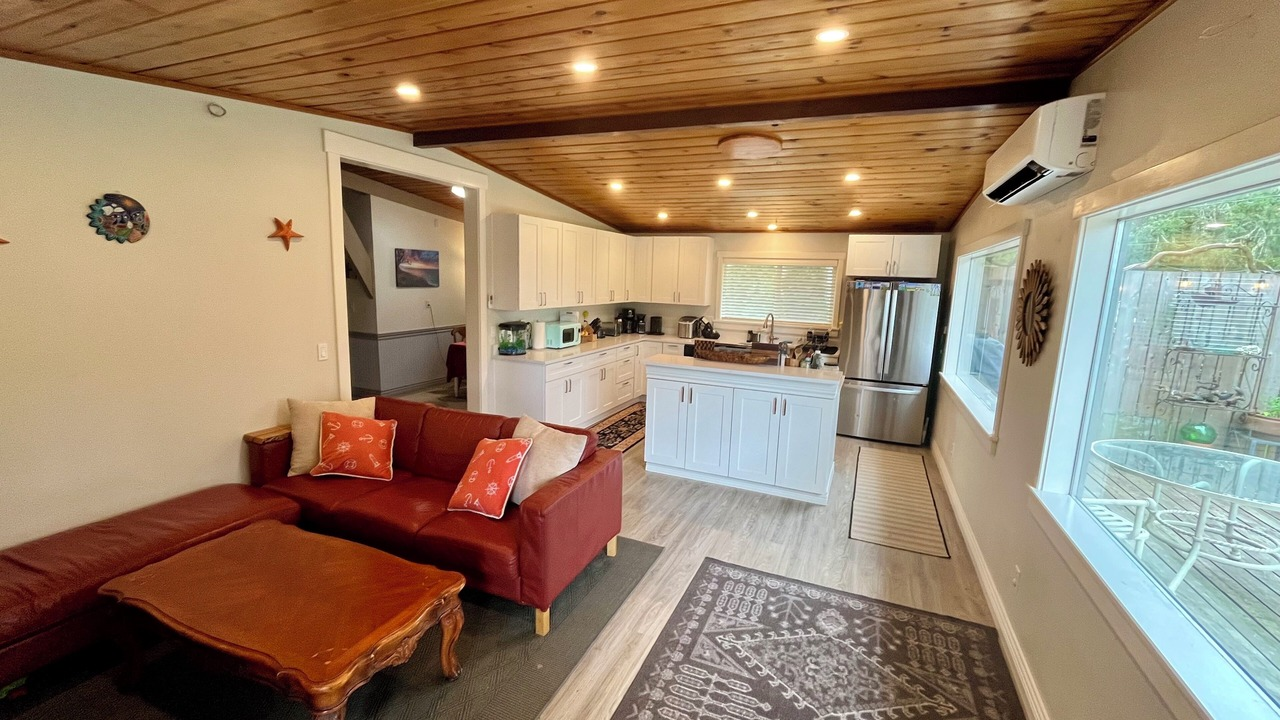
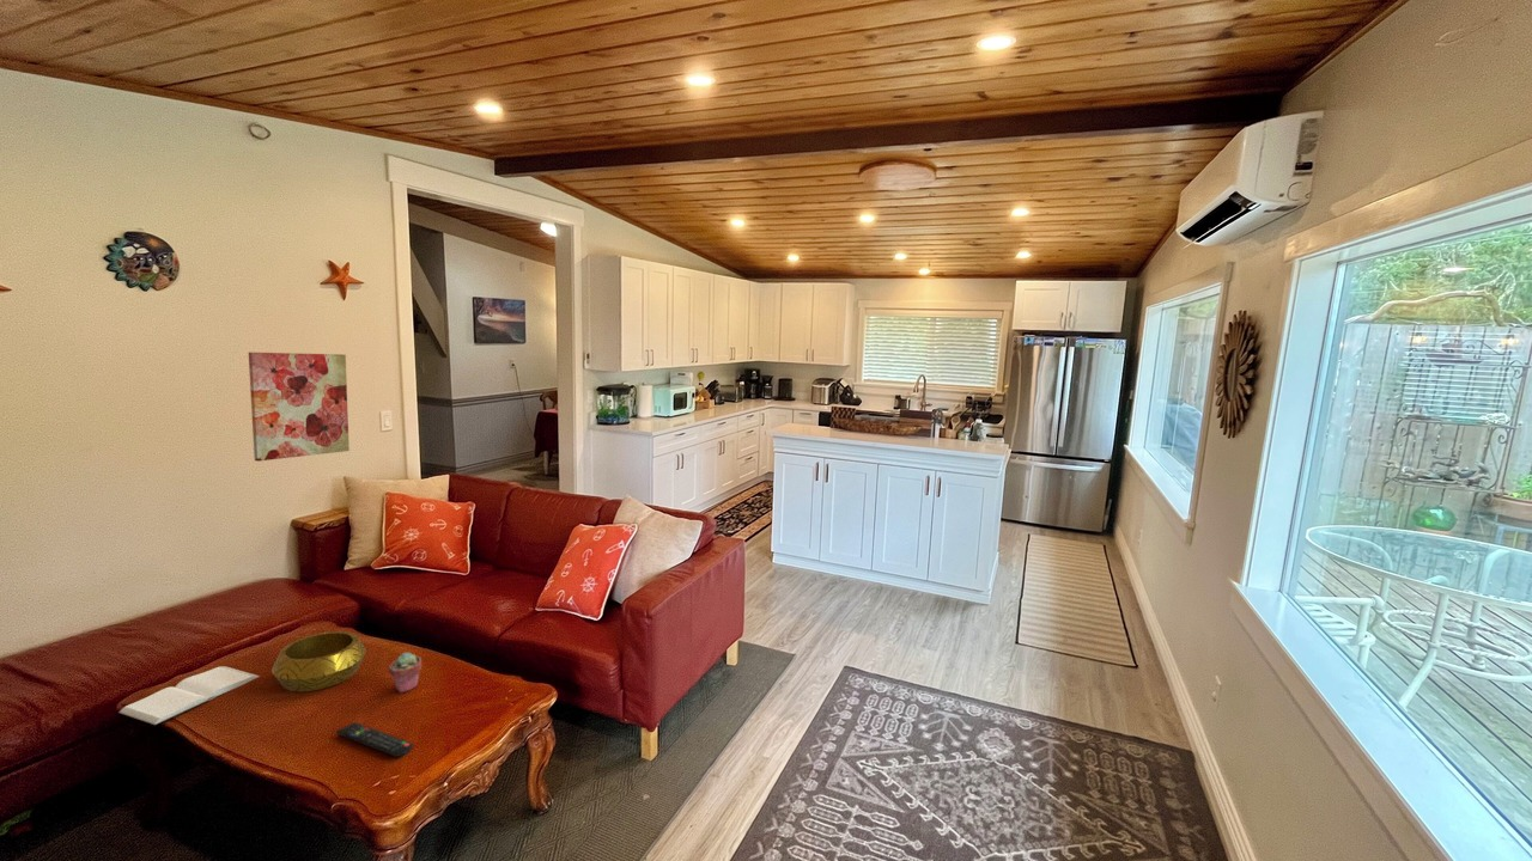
+ potted succulent (406, 670)
+ decorative bowl (320, 660)
+ wall art (302, 404)
+ remote control (375, 739)
+ book (194, 690)
